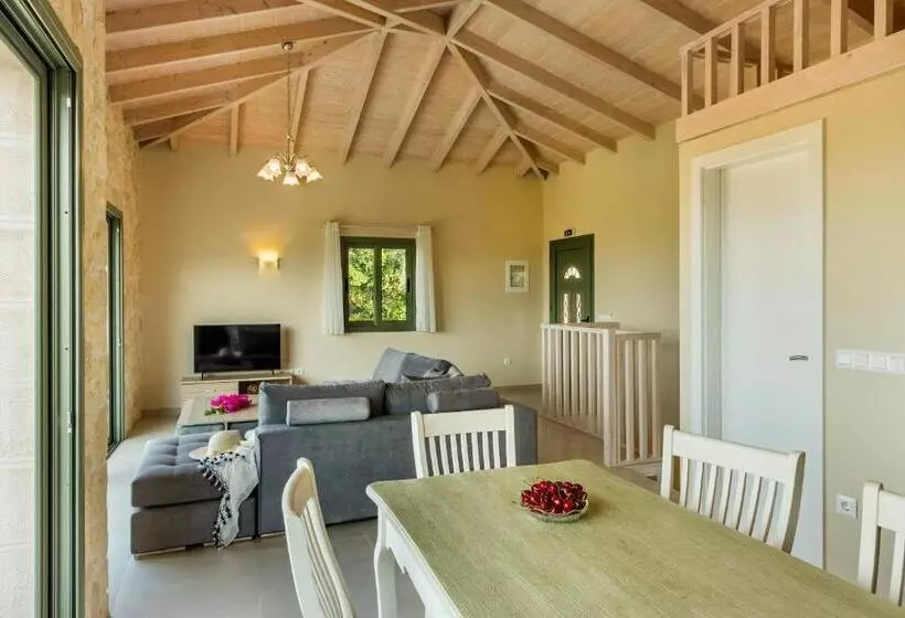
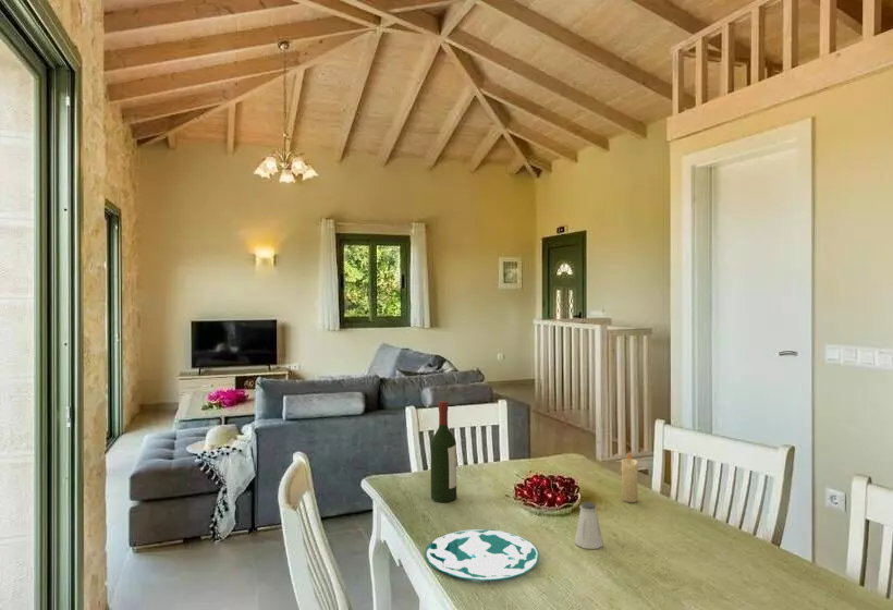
+ candle (629, 475)
+ wine bottle (443, 449)
+ saltshaker (588, 523)
+ plate (481, 547)
